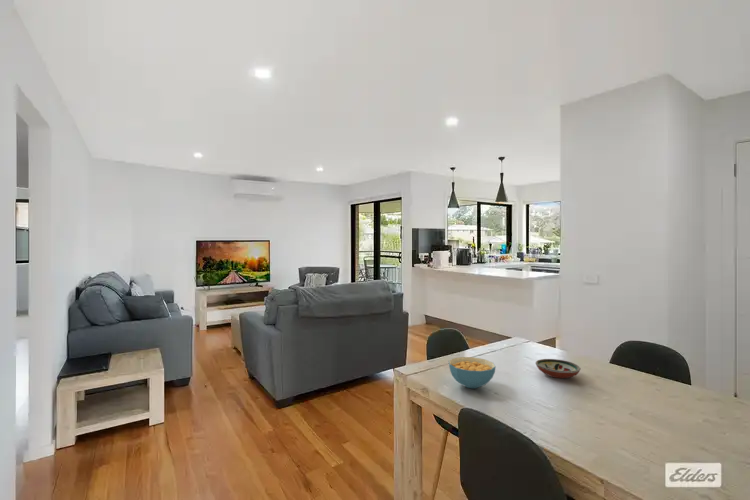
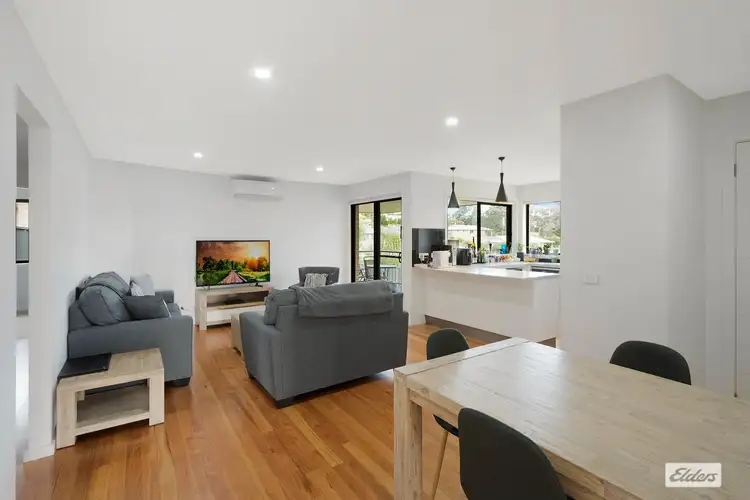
- cereal bowl (471, 374)
- decorative bowl (557, 369)
